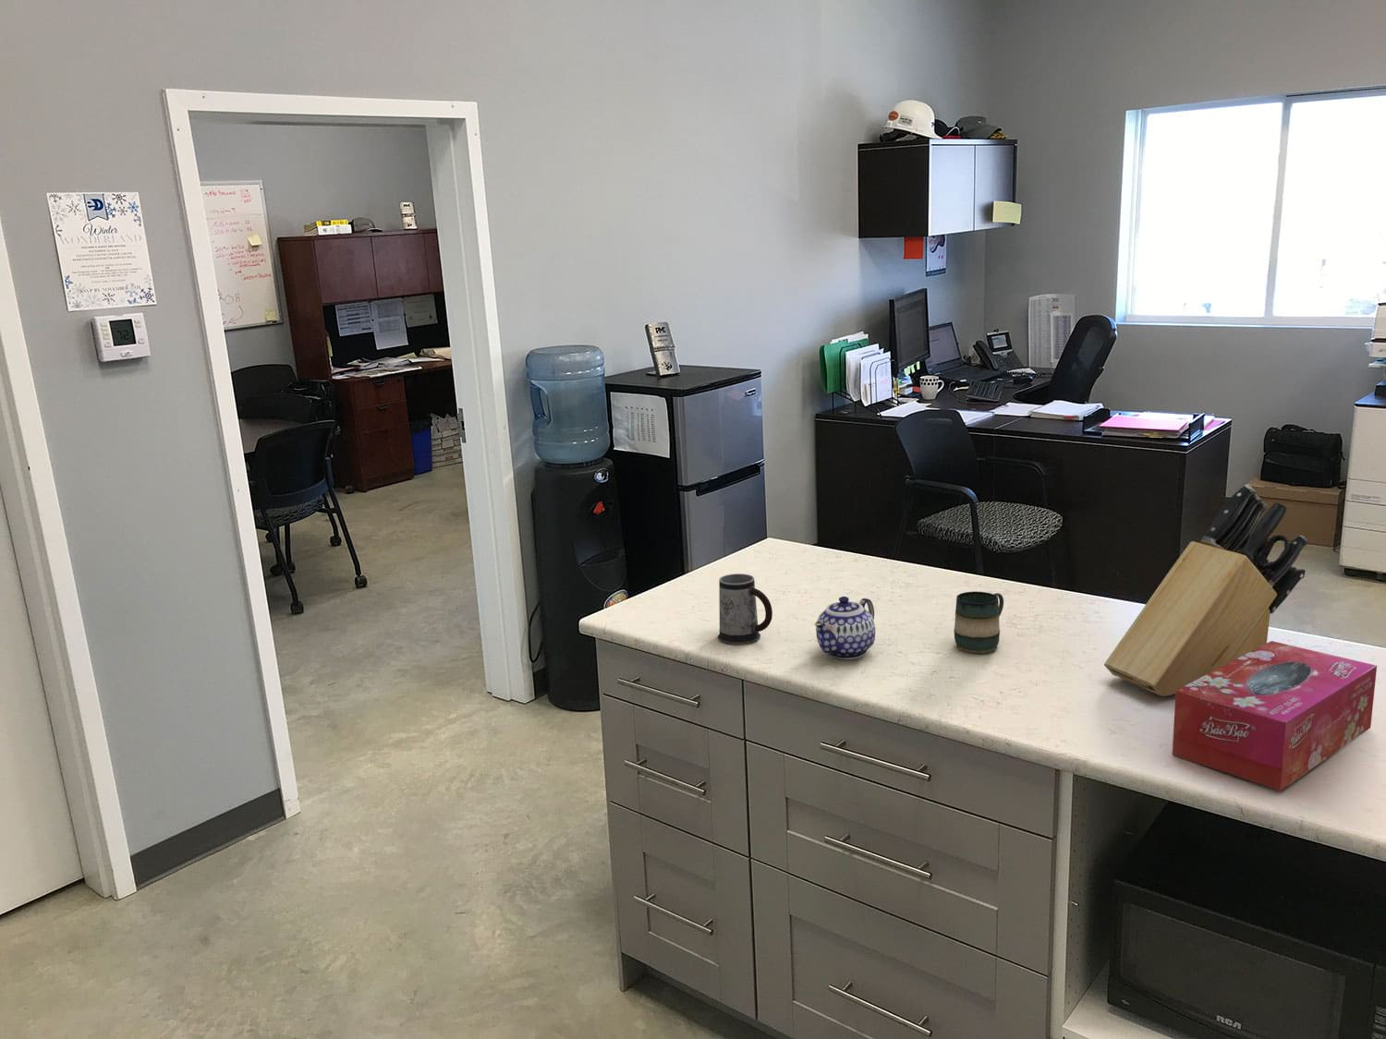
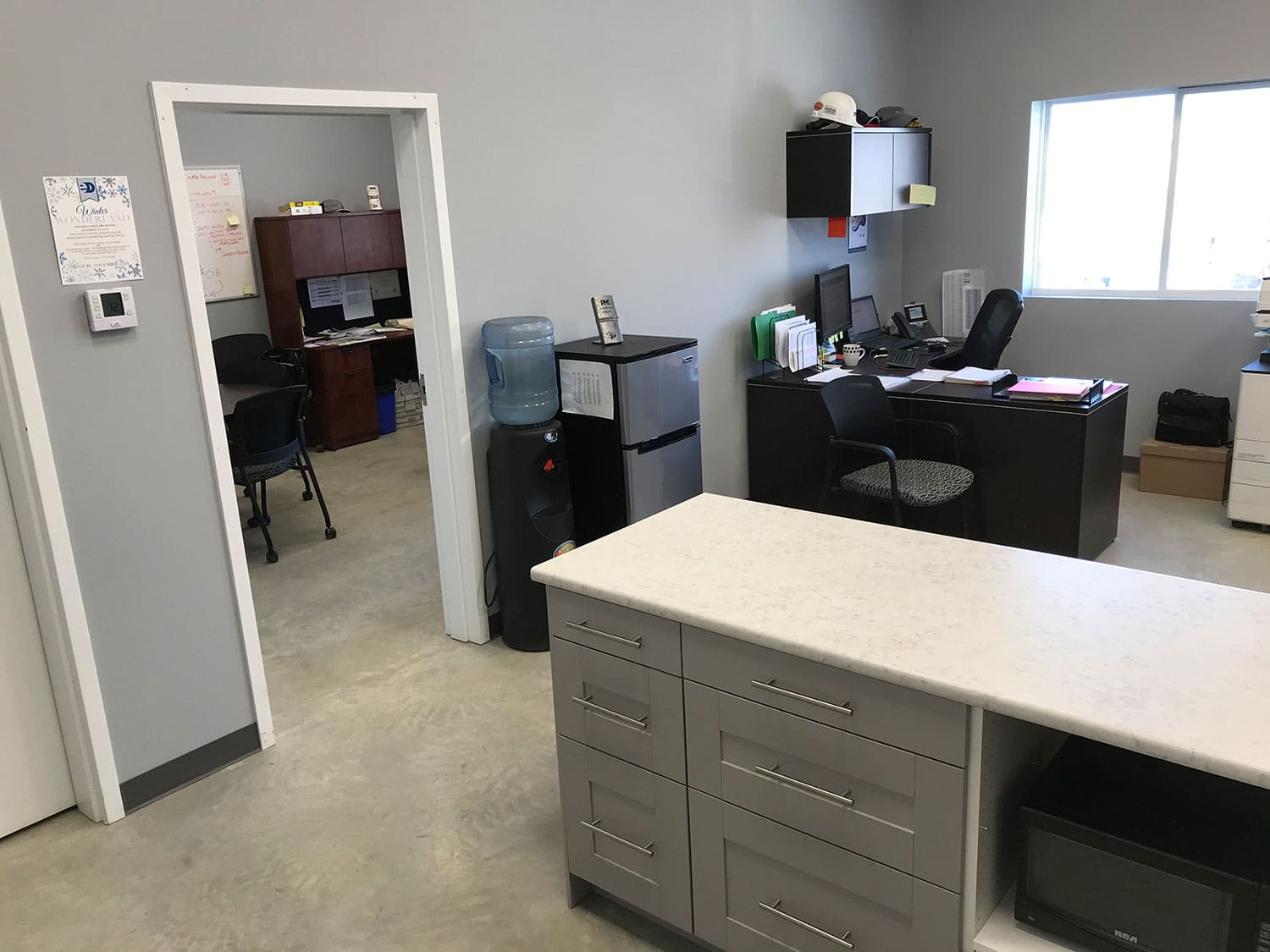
- tissue box (1275, 709)
- teapot (845, 624)
- mug (745, 609)
- knife block (1209, 585)
- mug (982, 619)
